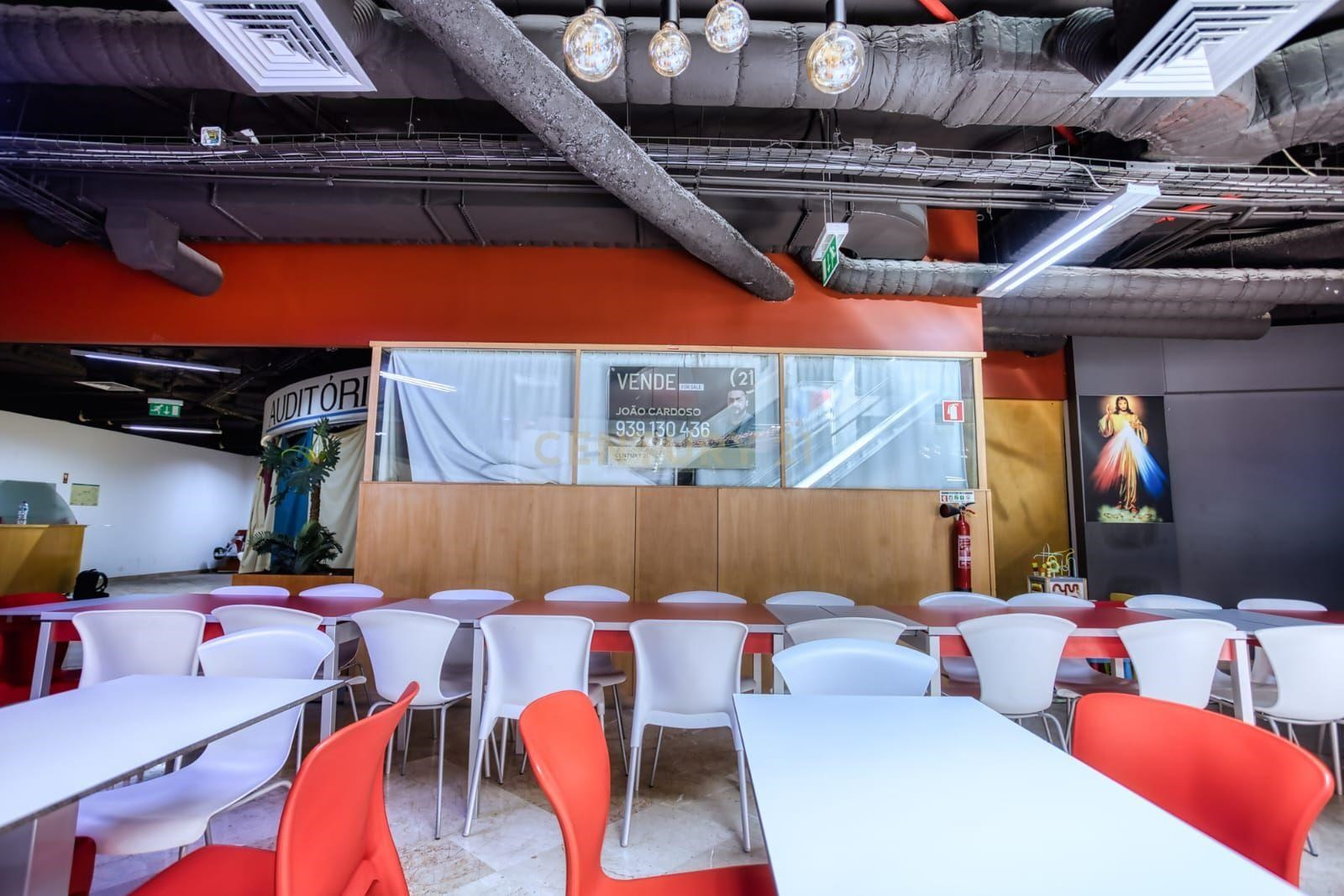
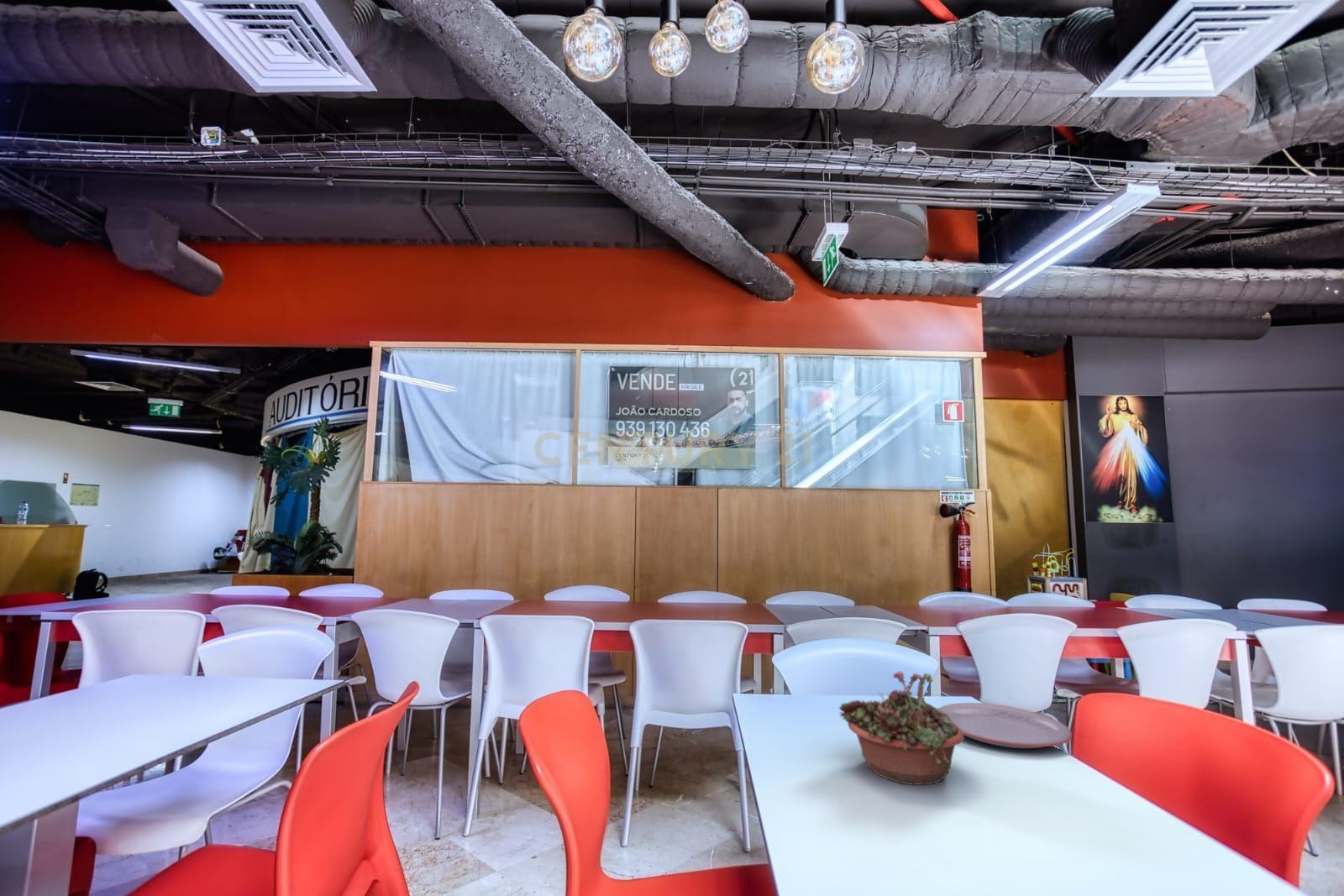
+ succulent planter (909, 724)
+ plate (1000, 726)
